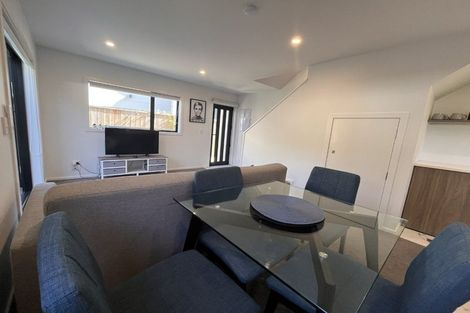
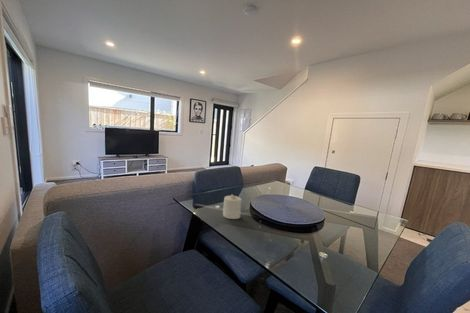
+ candle (232, 205)
